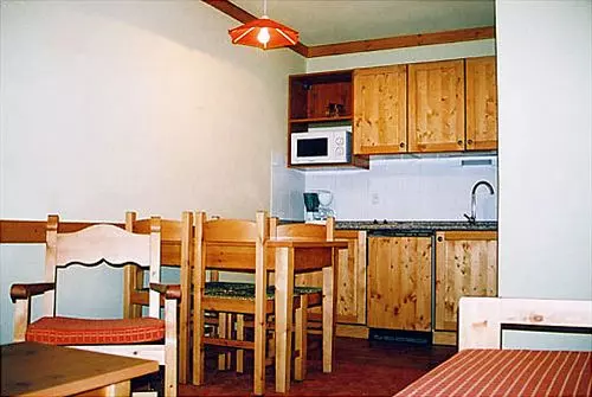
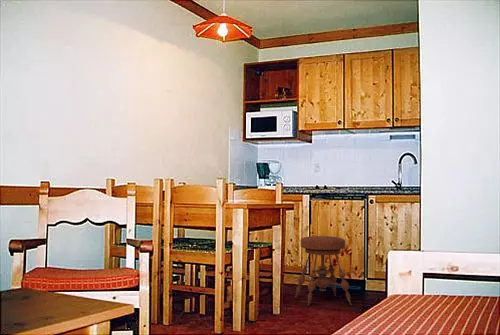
+ stool (322, 268)
